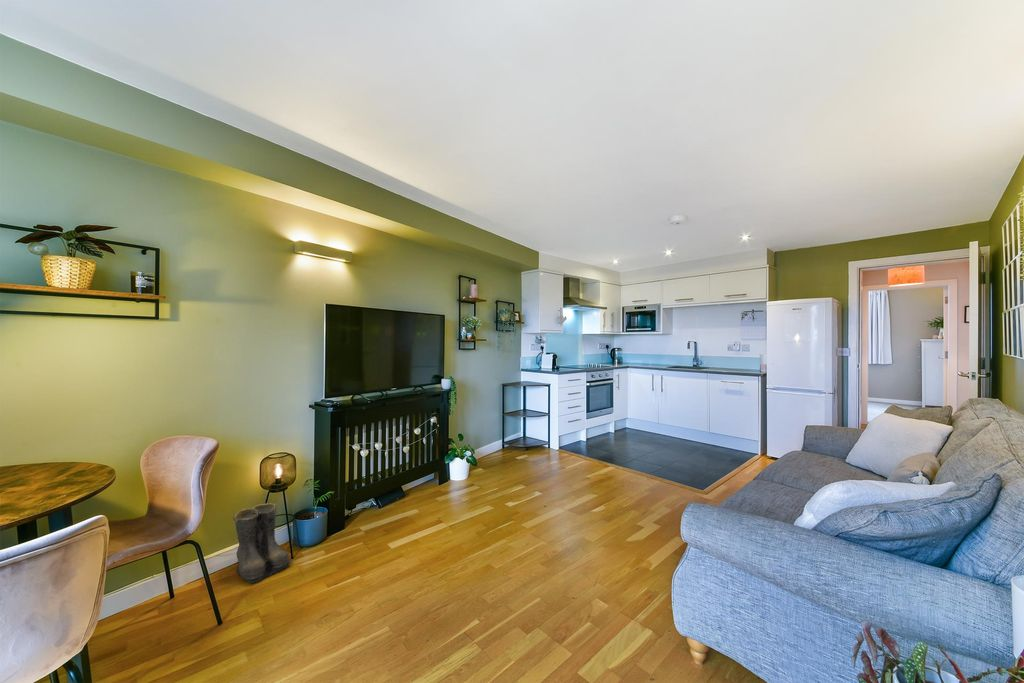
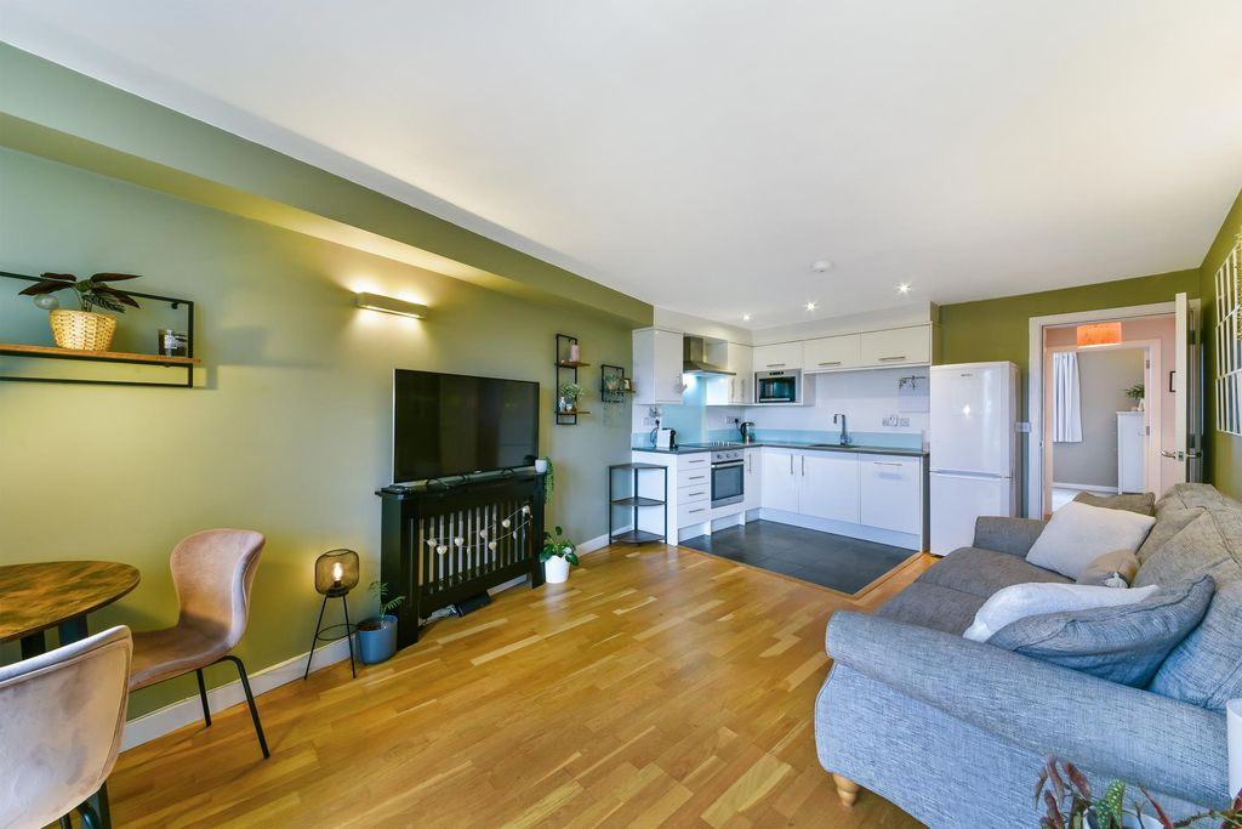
- boots (260, 539)
